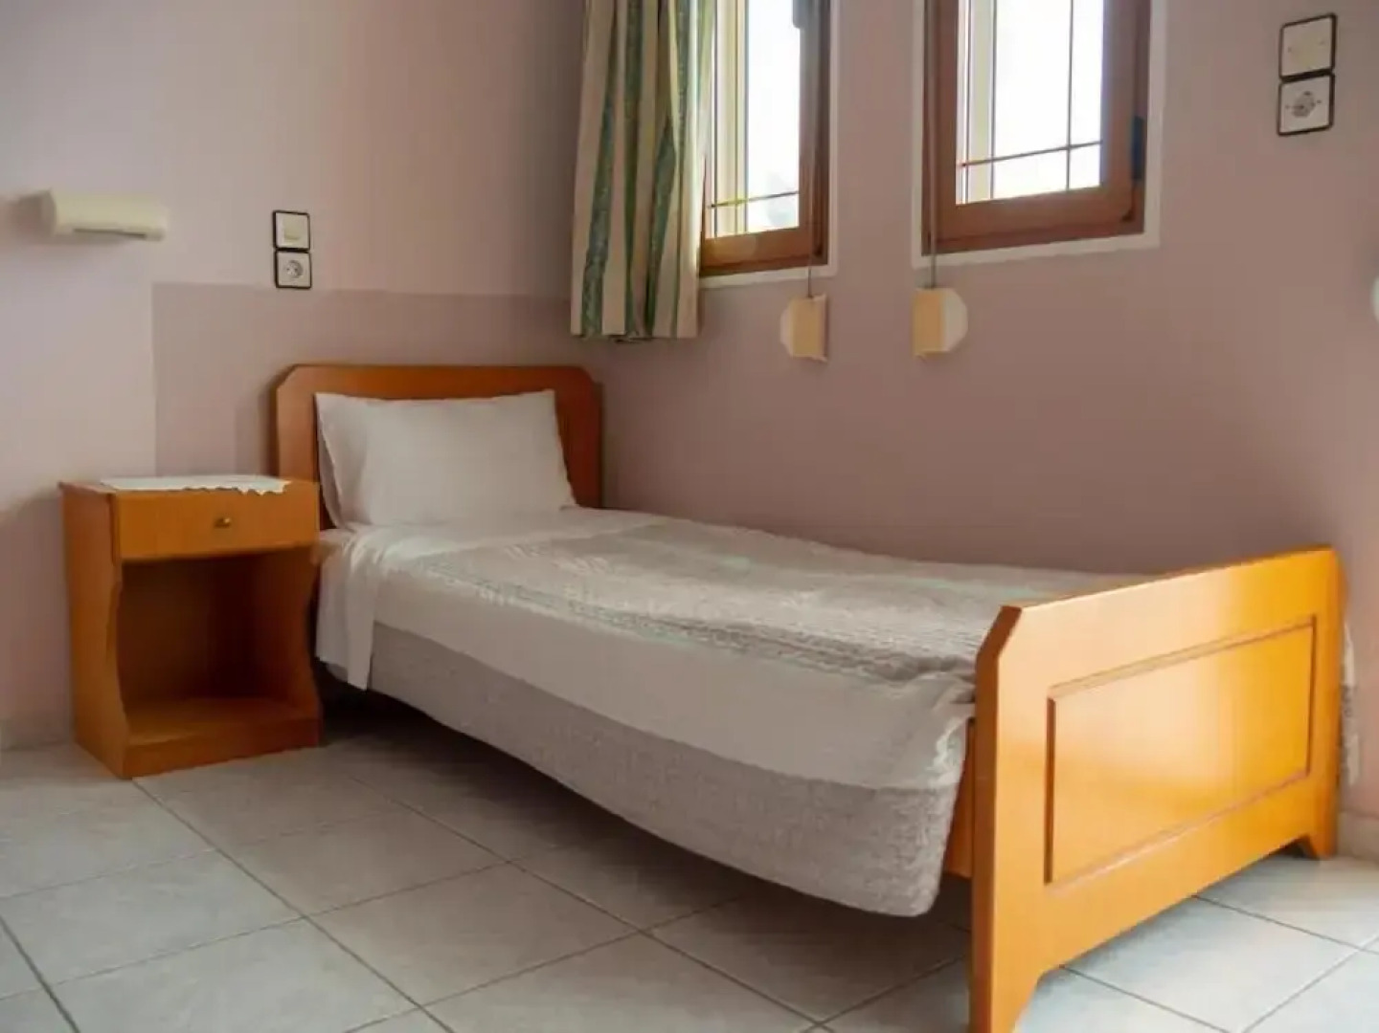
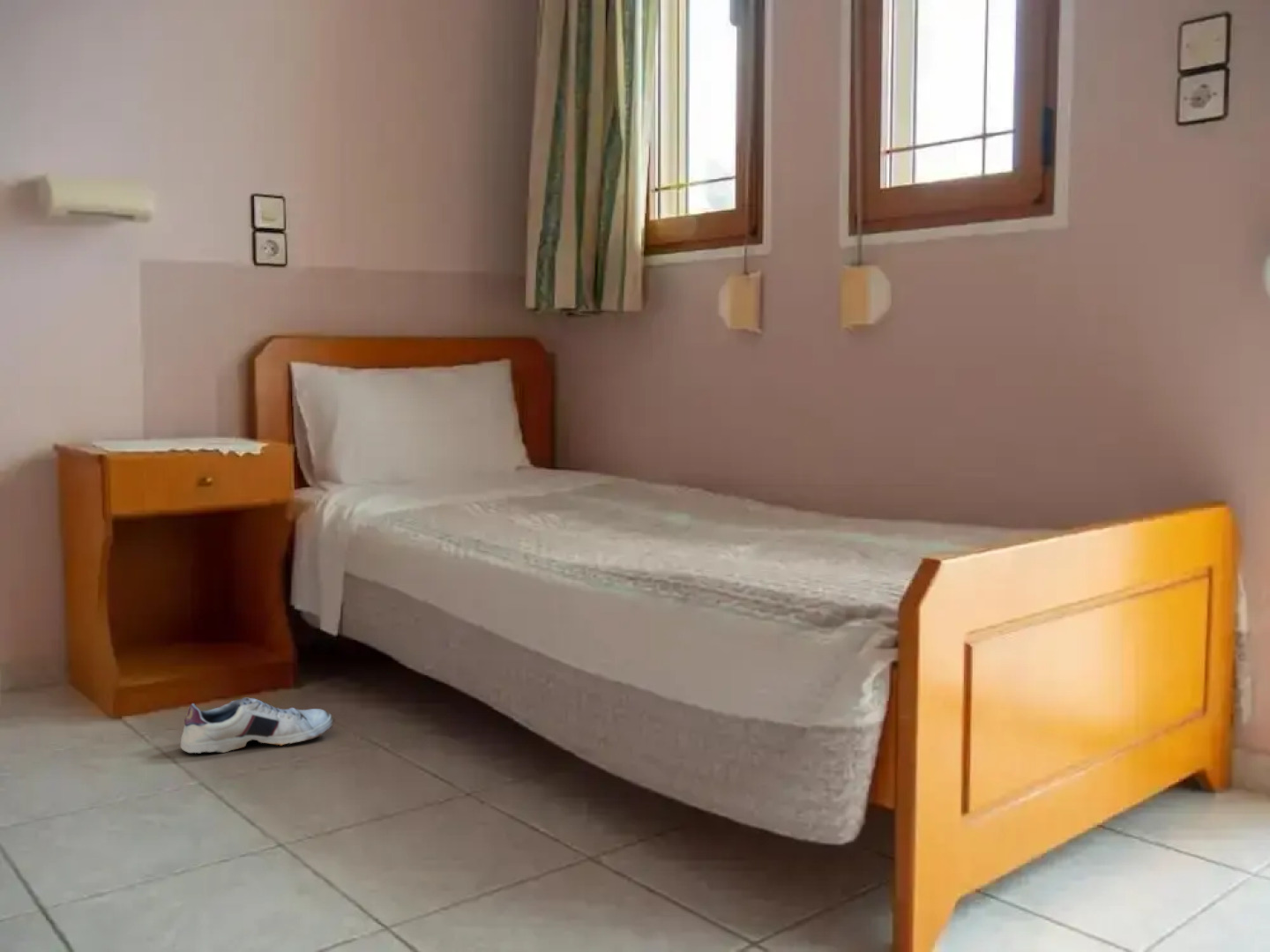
+ shoe (259, 718)
